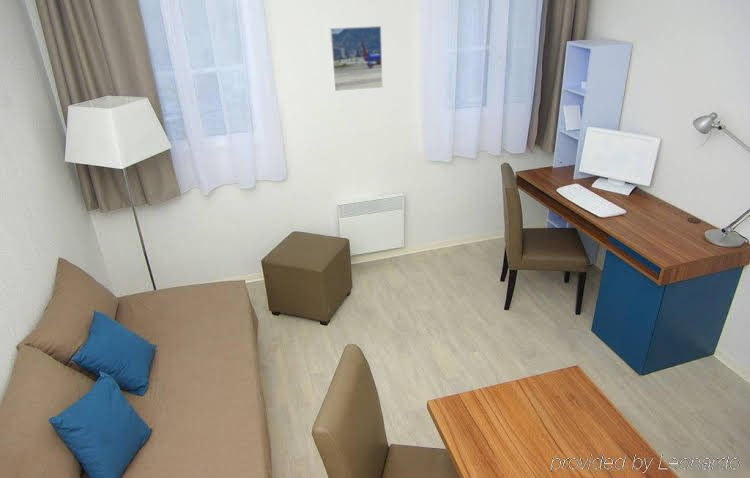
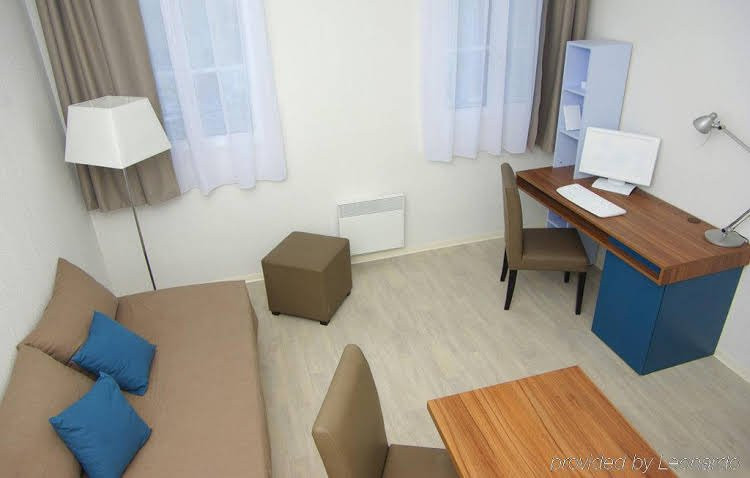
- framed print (356, 58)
